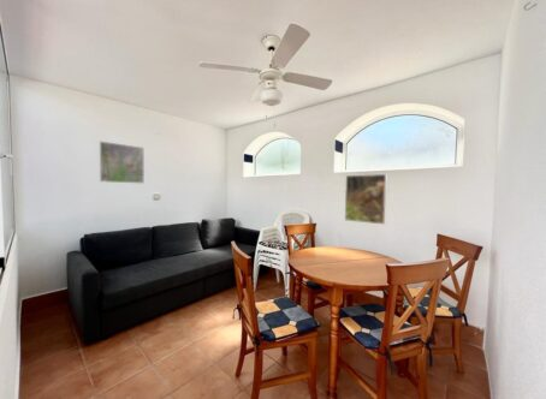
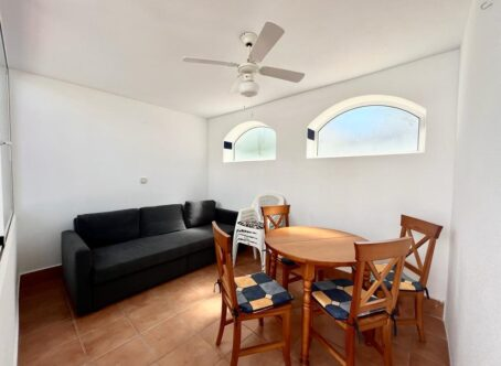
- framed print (123, 163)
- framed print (364, 198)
